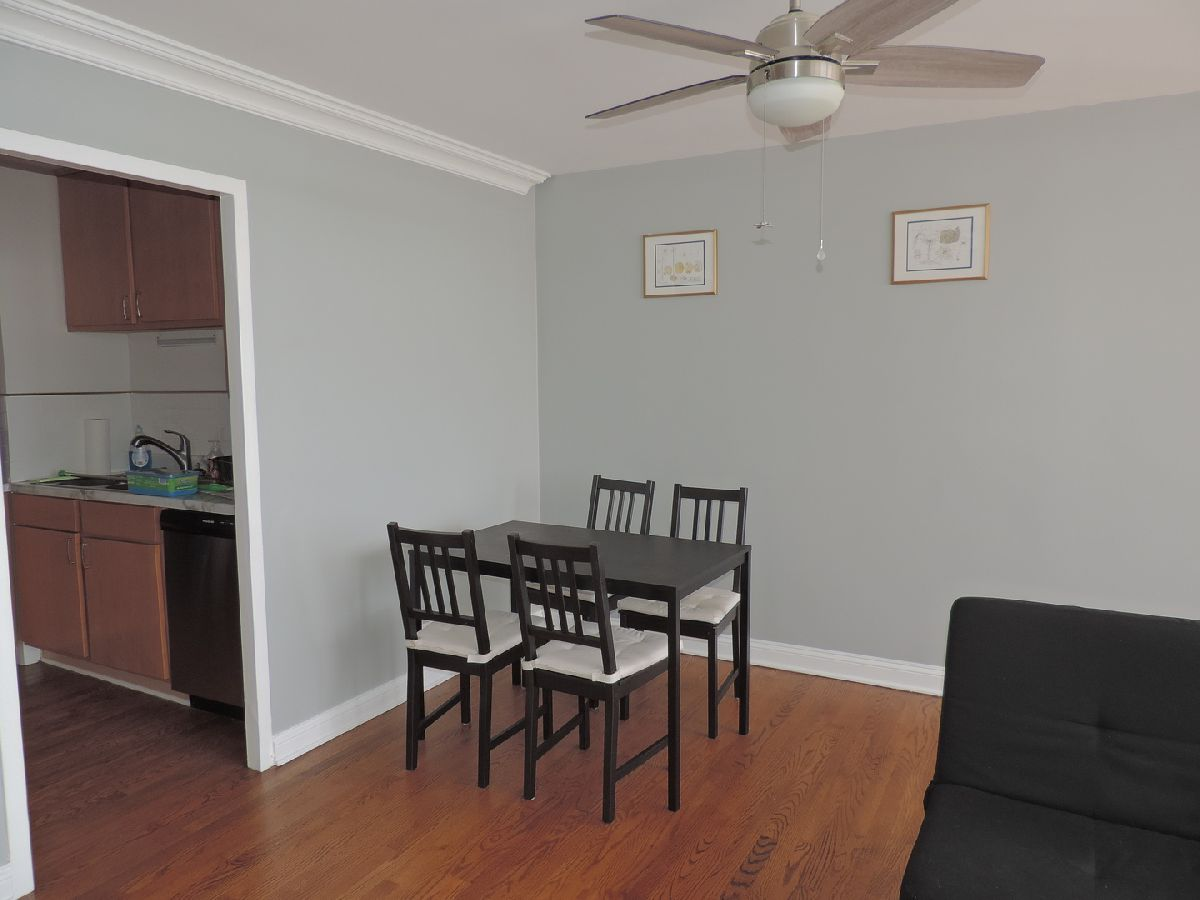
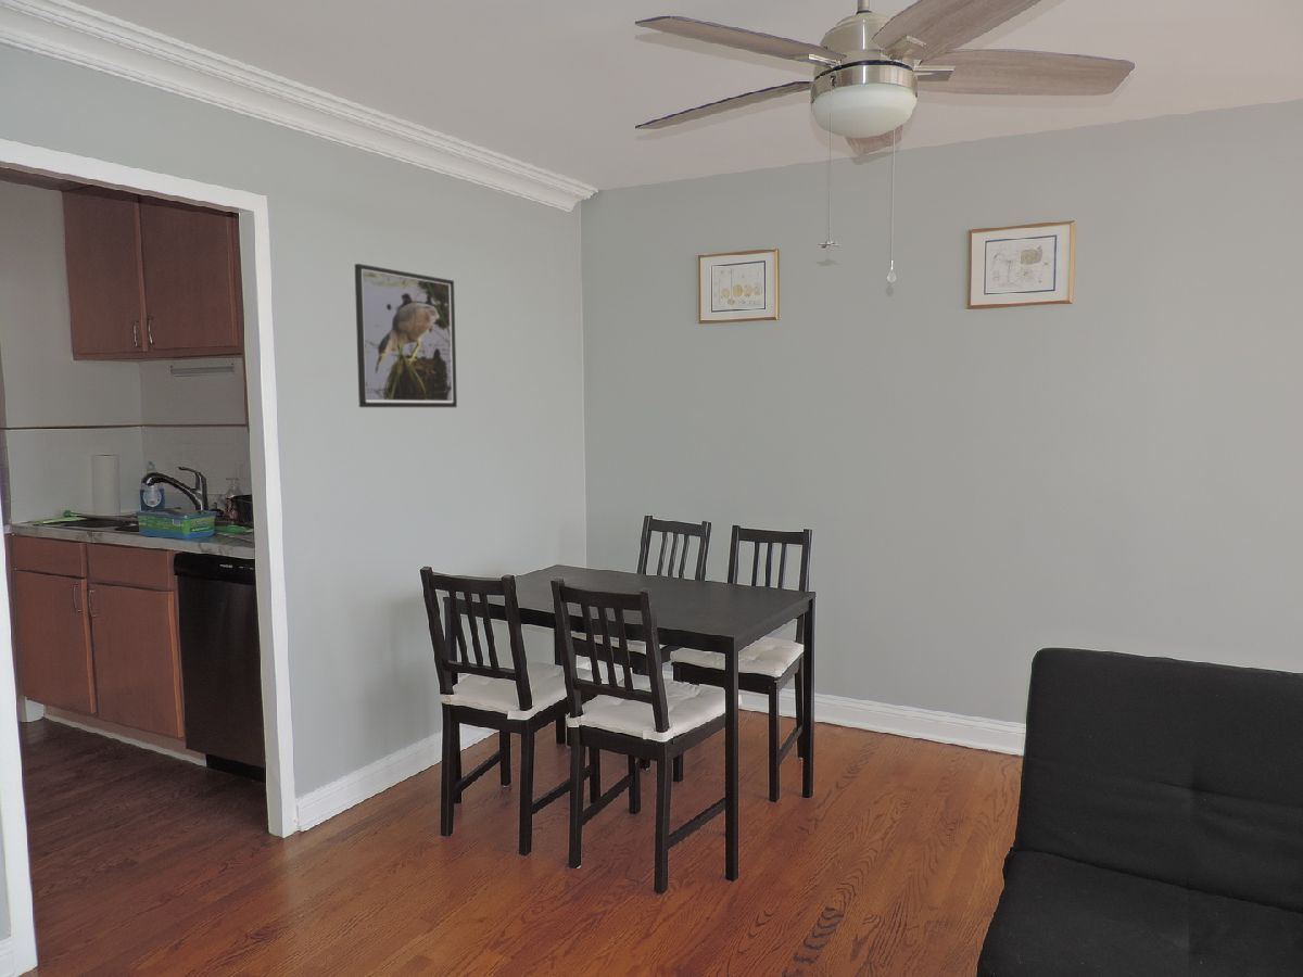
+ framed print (408, 340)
